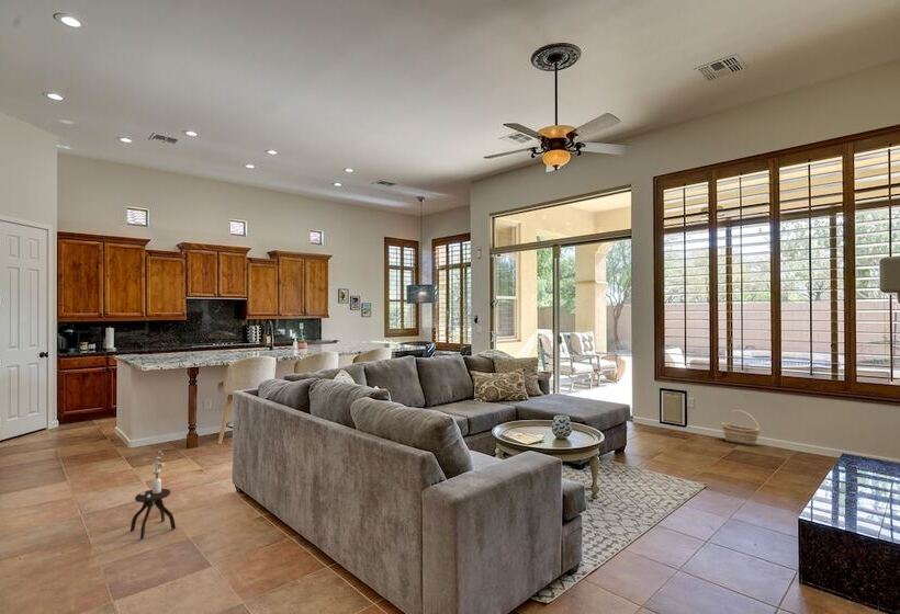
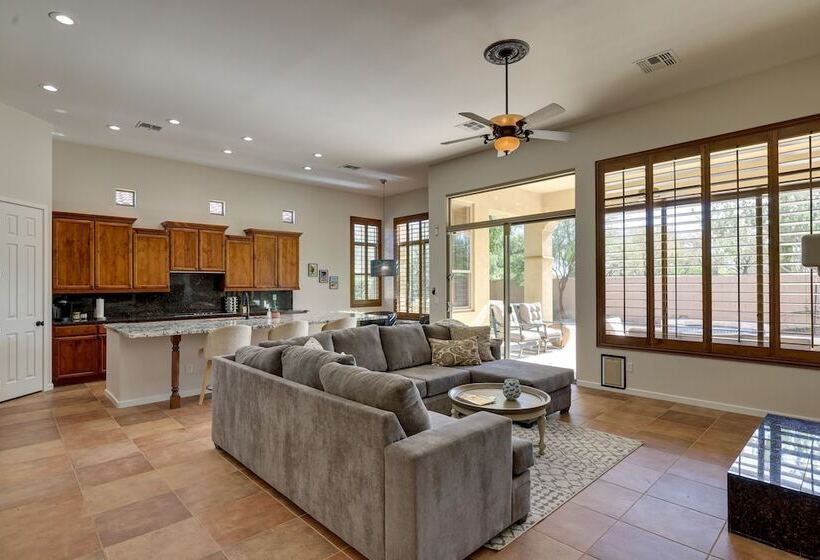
- basket (740, 427)
- side table (153, 491)
